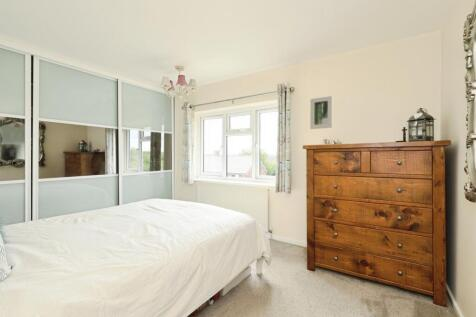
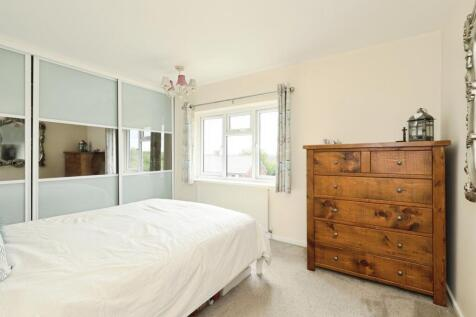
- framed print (321, 113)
